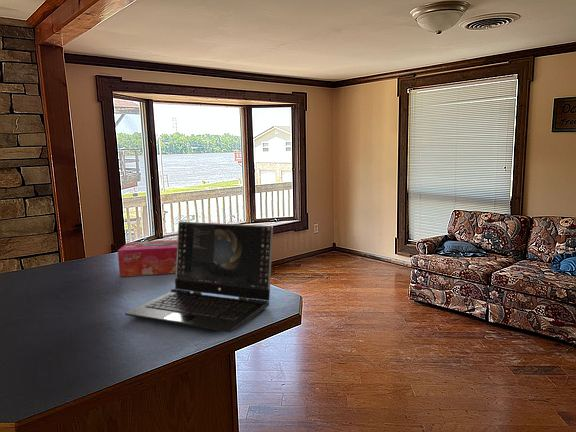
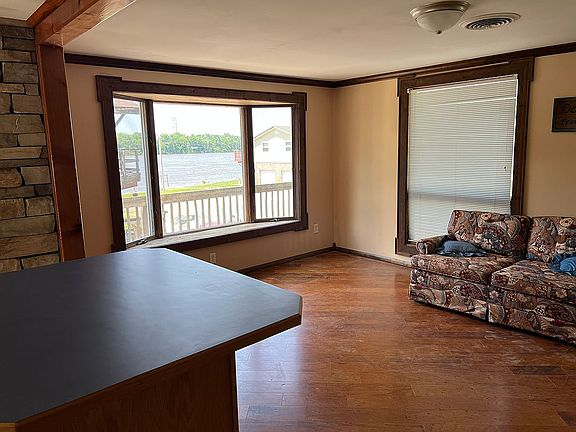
- tissue box (161, 256)
- laptop (201, 271)
